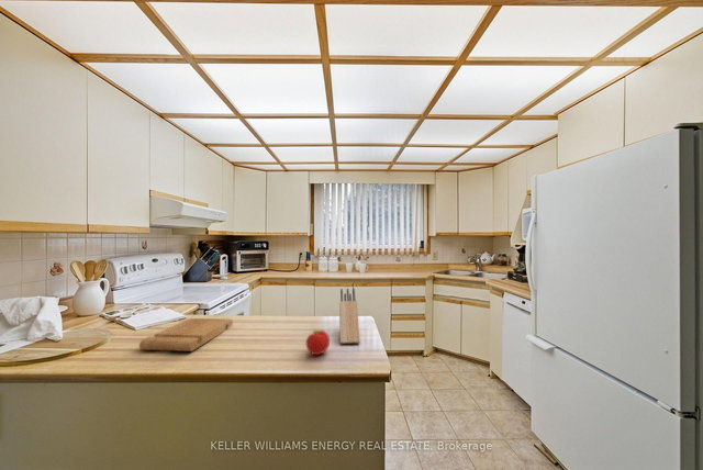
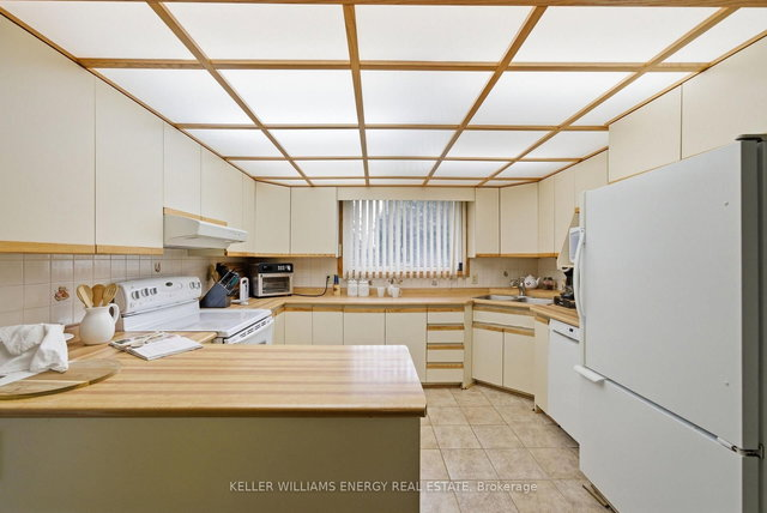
- cutting board (191, 332)
- fruit (317, 340)
- knife block (348, 313)
